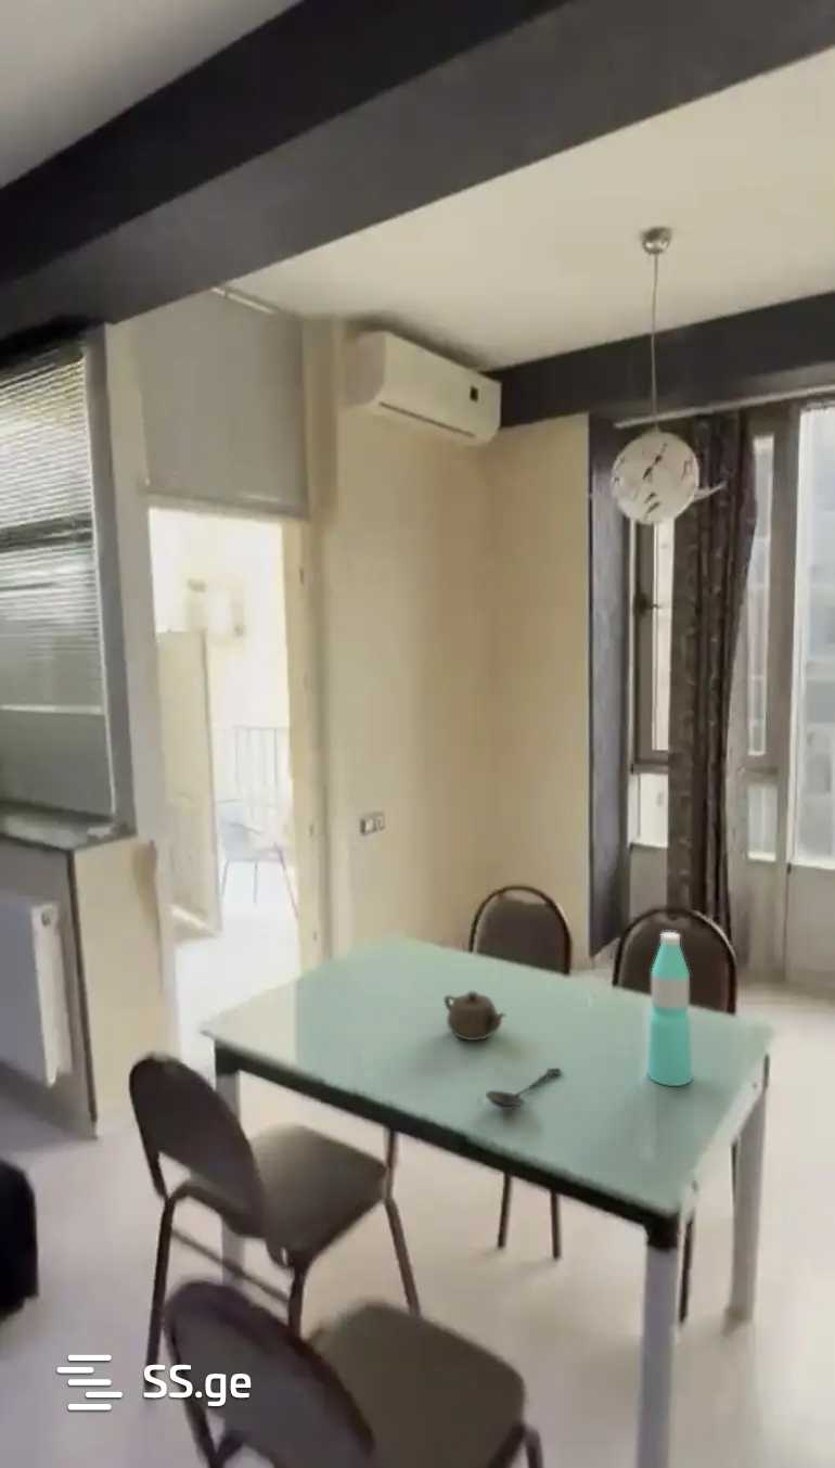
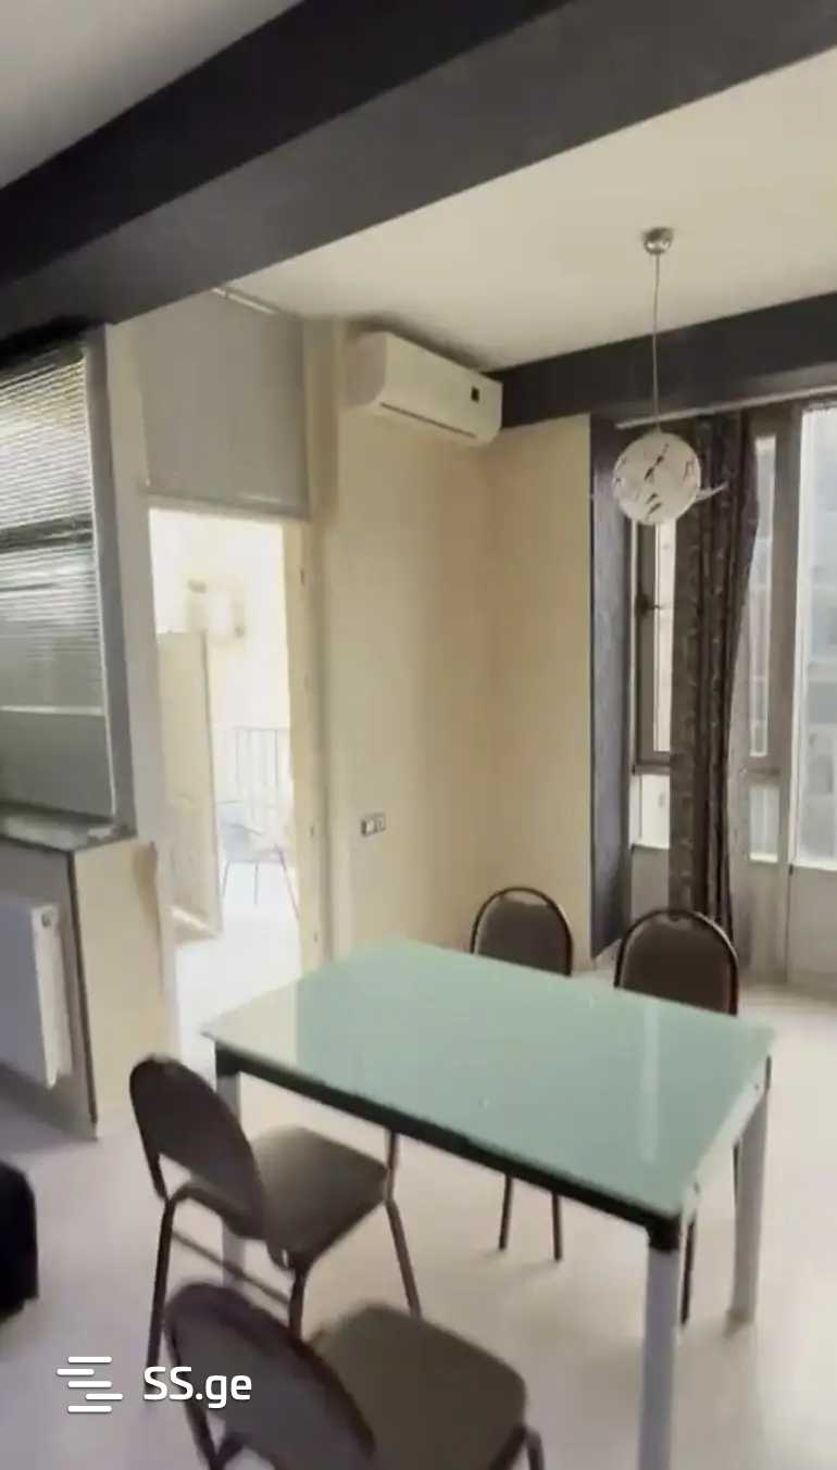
- teapot (475, 1013)
- water bottle (669, 1005)
- spoon (529, 1085)
